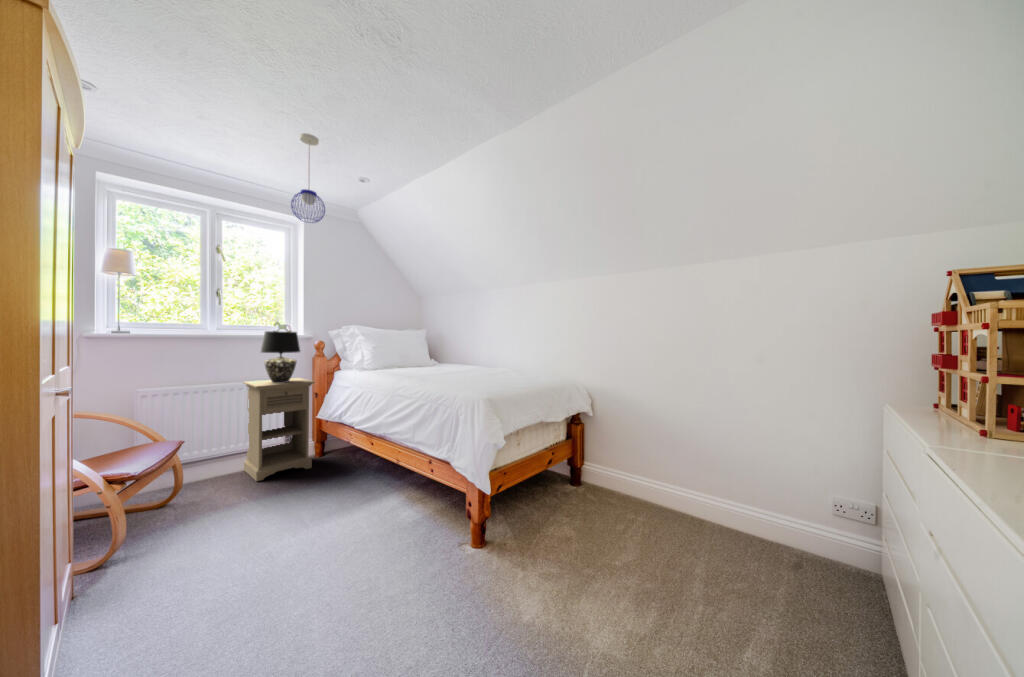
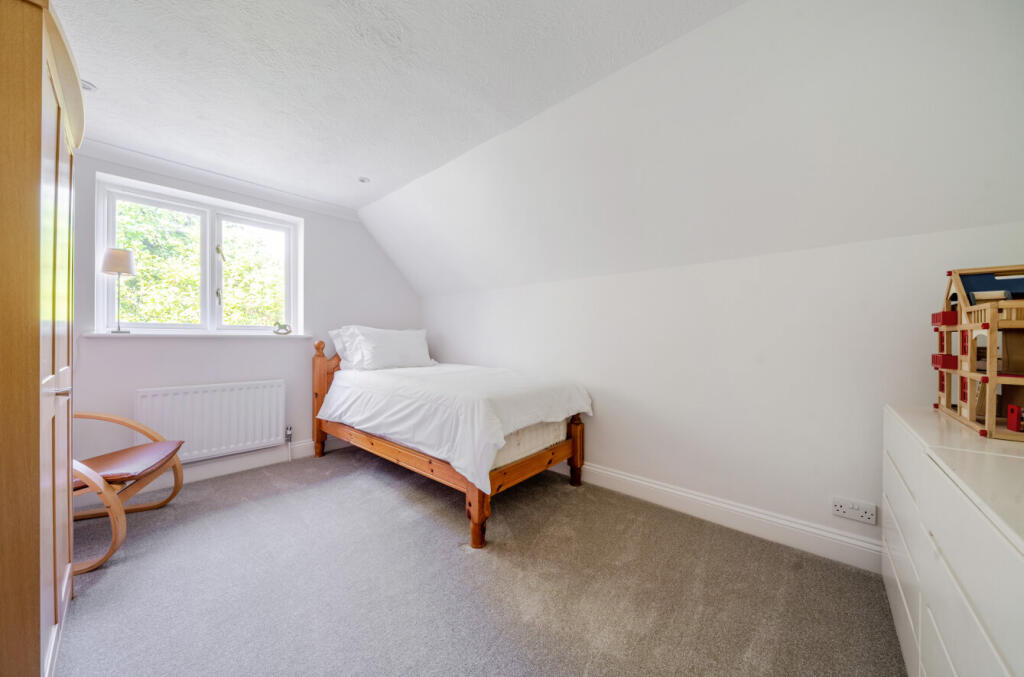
- nightstand (278, 428)
- pendant light (308, 179)
- table lamp (280, 356)
